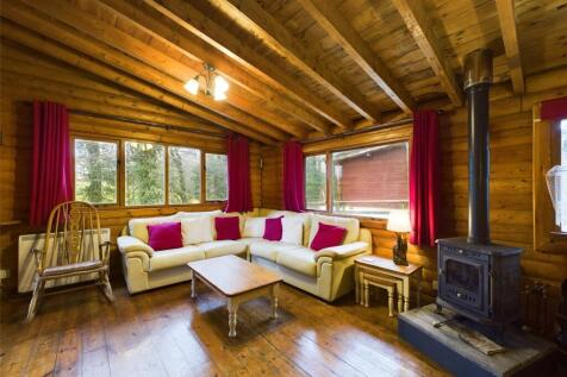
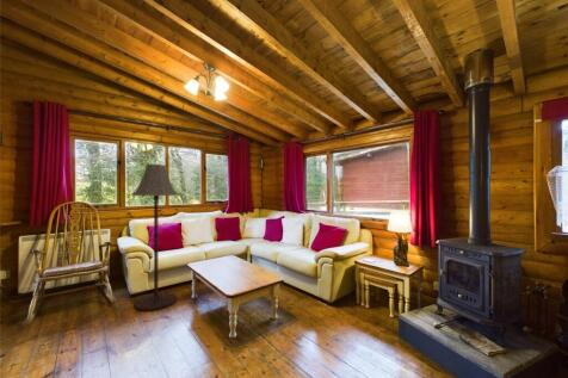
+ floor lamp (155, 233)
